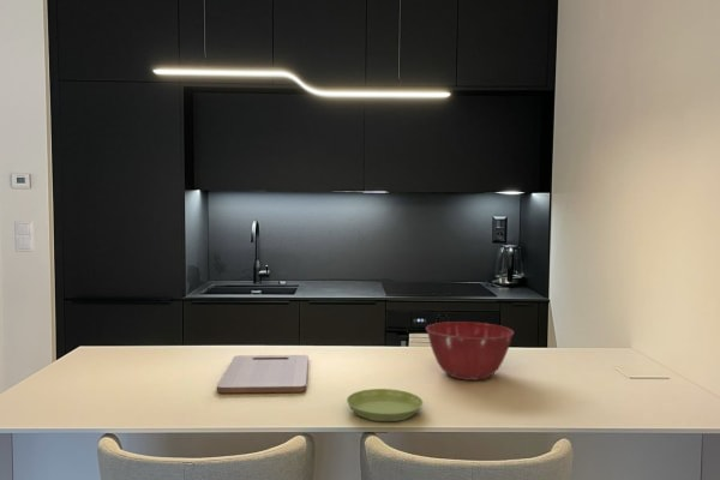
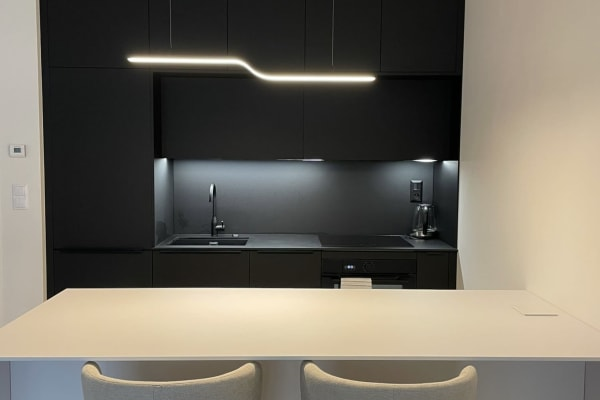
- mixing bowl (468, 352)
- cutting board (266, 372)
- saucer (384, 406)
